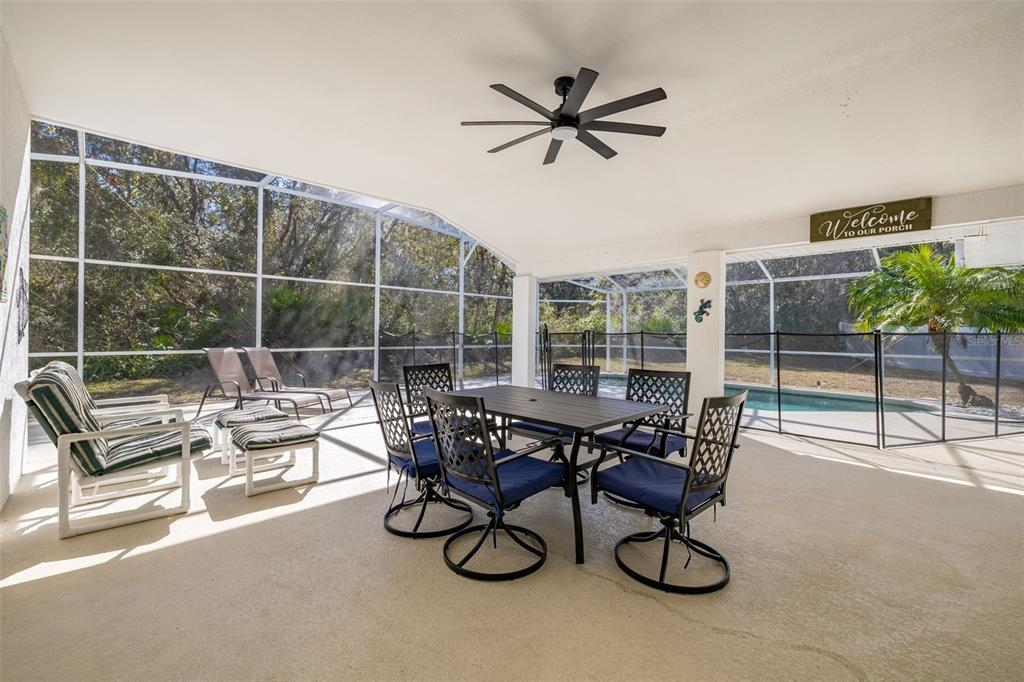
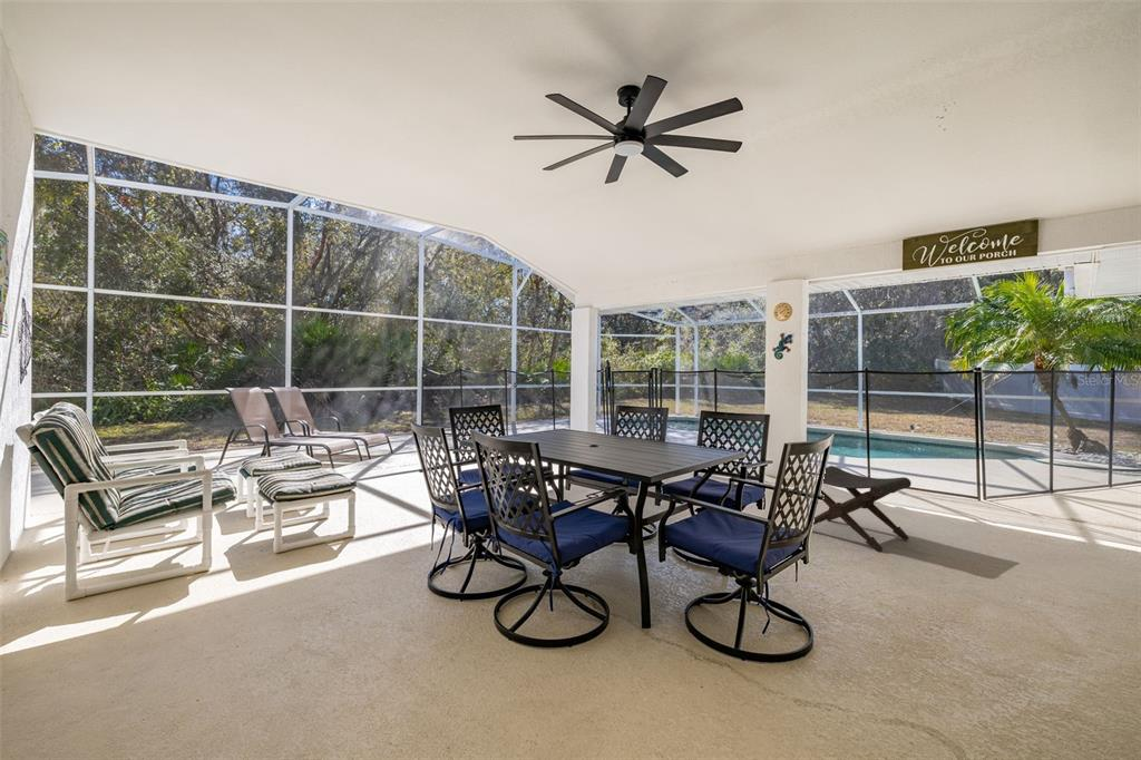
+ footstool (851, 504)
